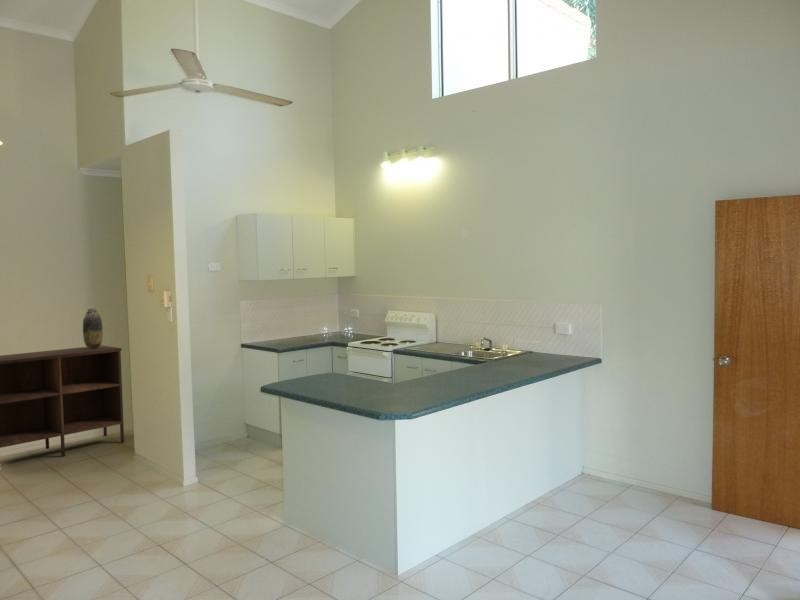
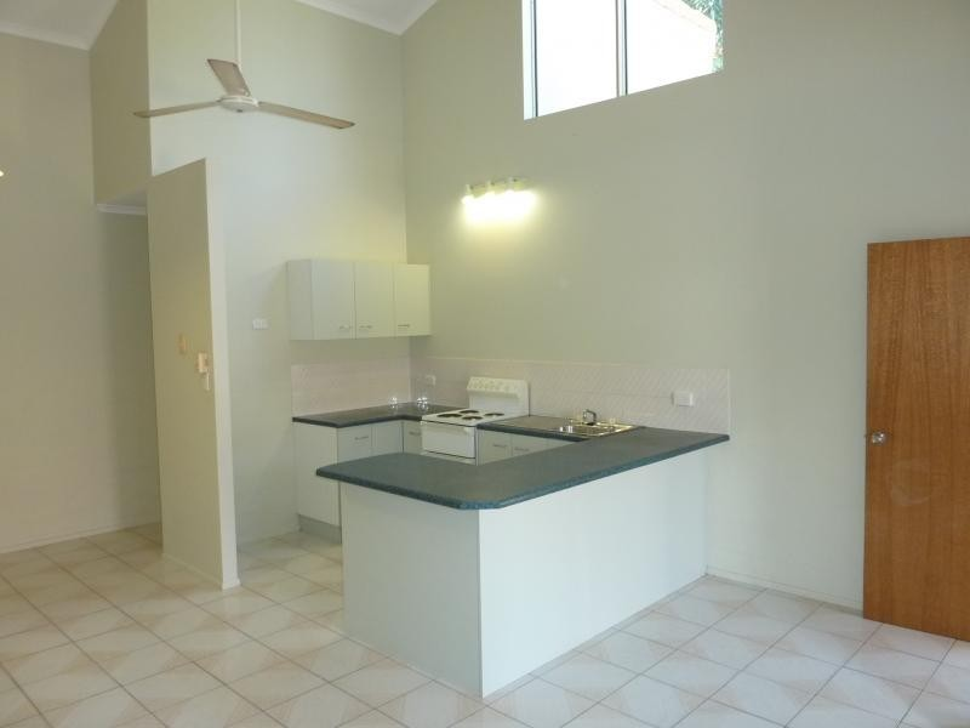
- vase (92, 328)
- shelving unit (54, 402)
